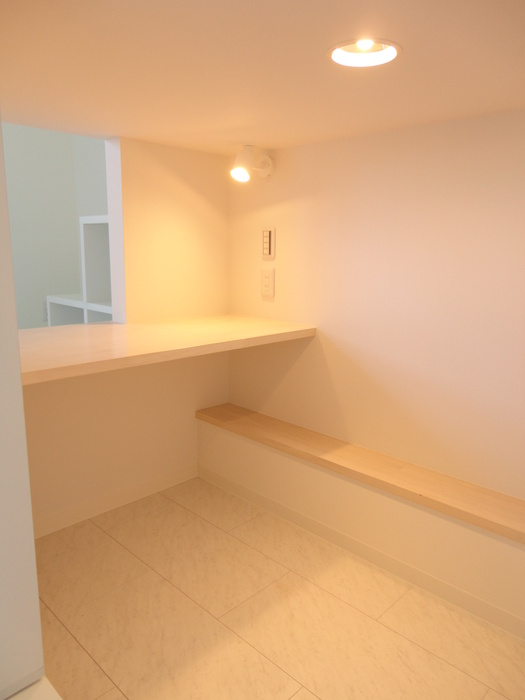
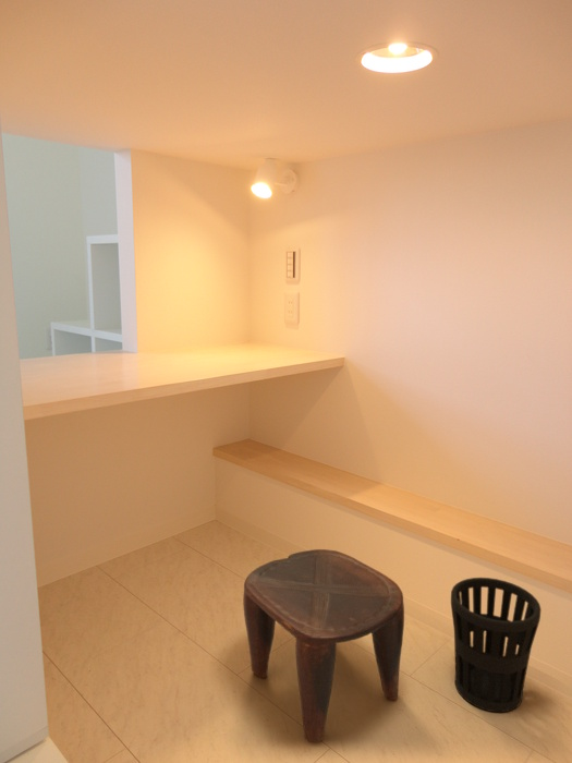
+ stool (321, 637)
+ wastebasket (491, 643)
